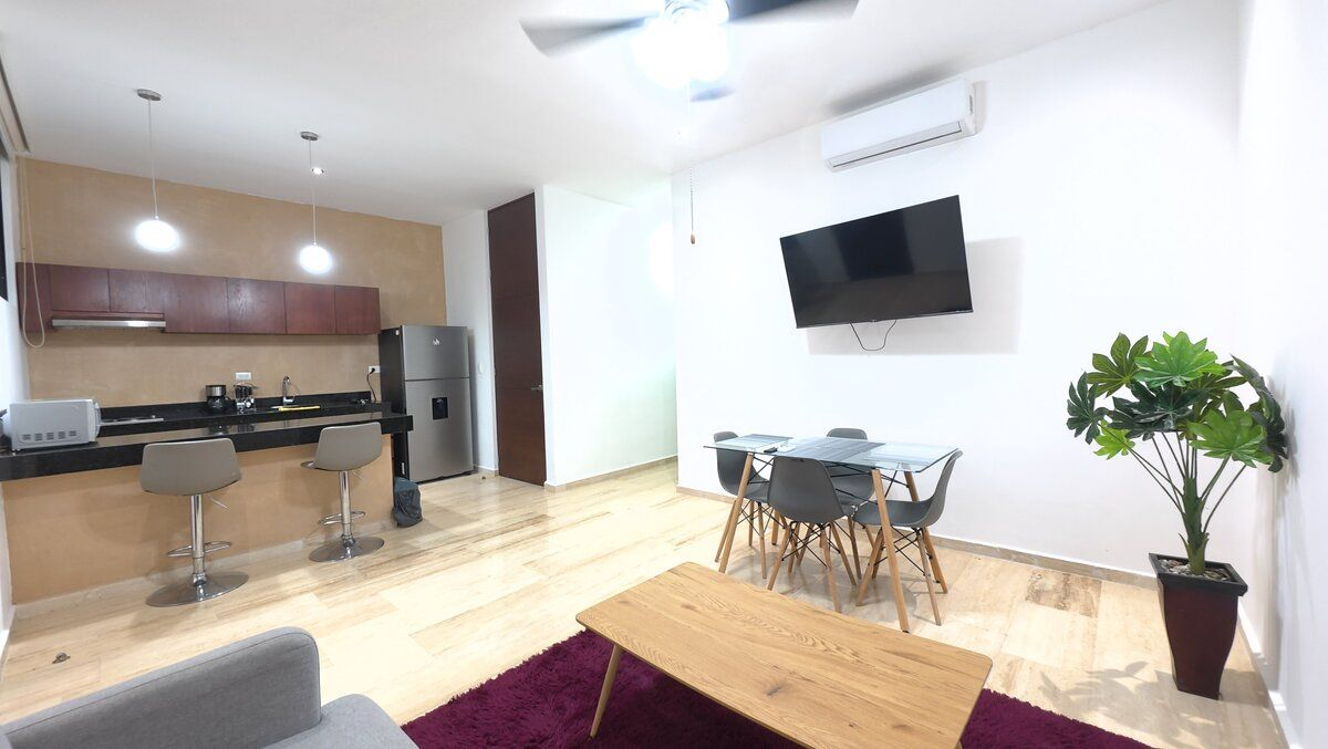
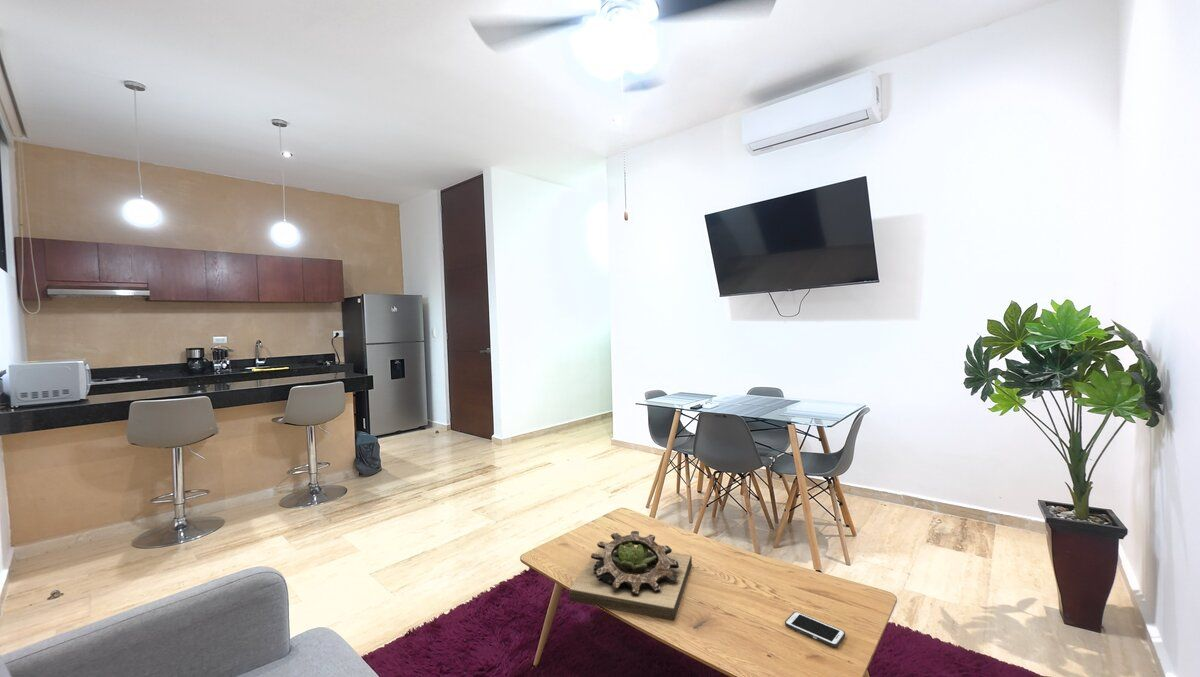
+ cell phone (814, 628)
+ succulent planter (634, 564)
